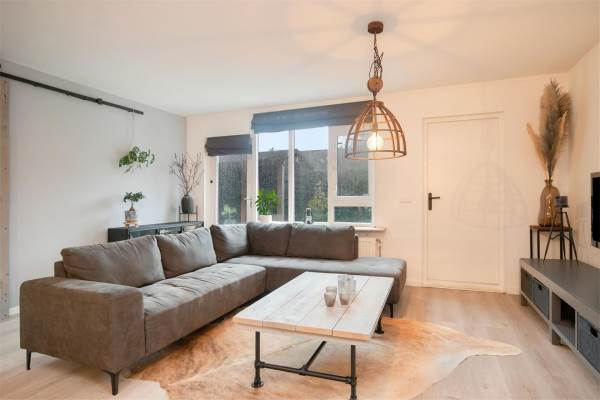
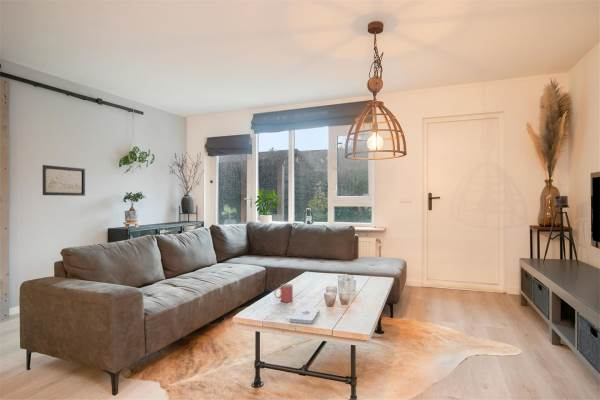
+ notepad (305, 314)
+ mug (283, 293)
+ wall art (65, 181)
